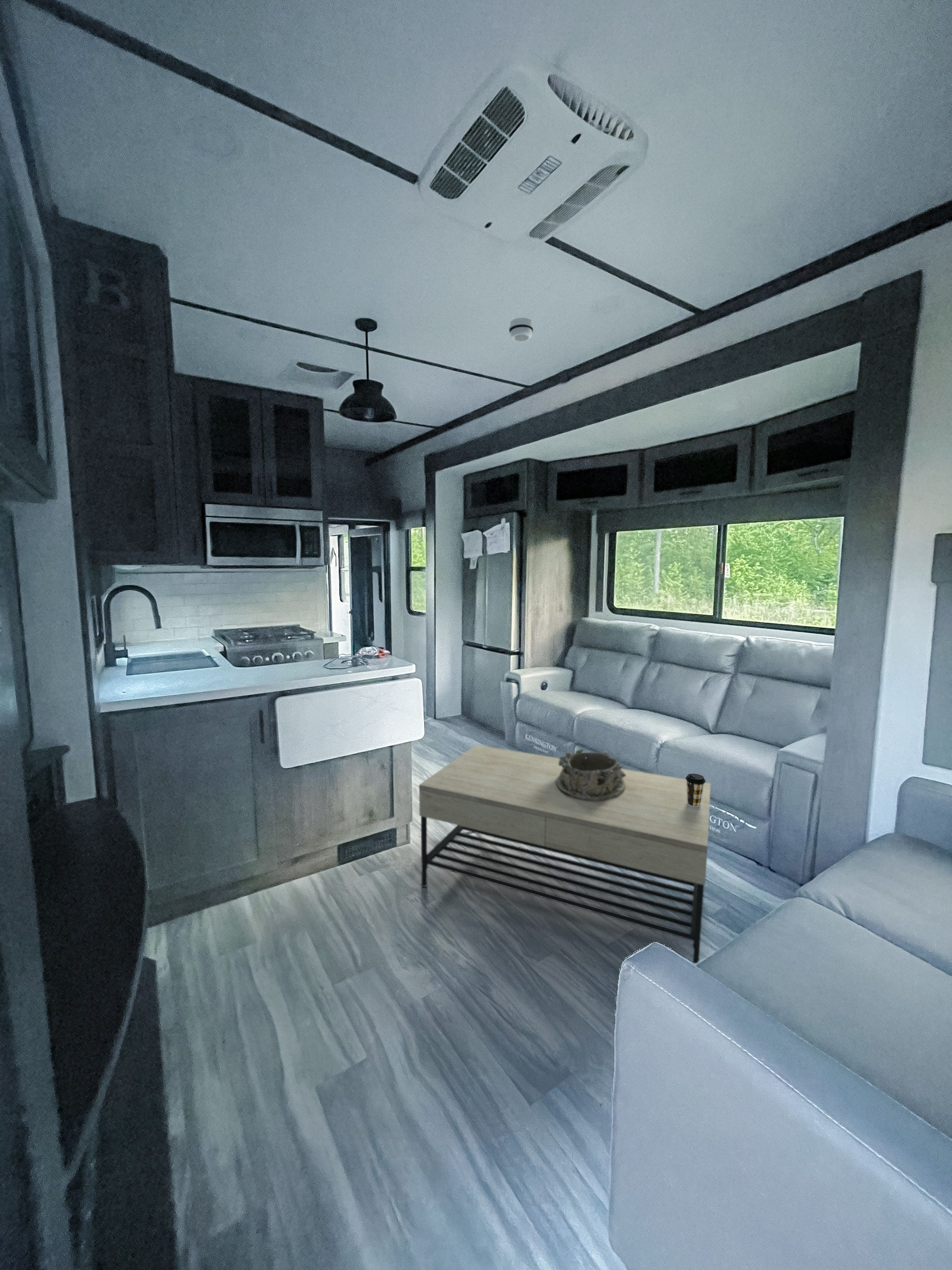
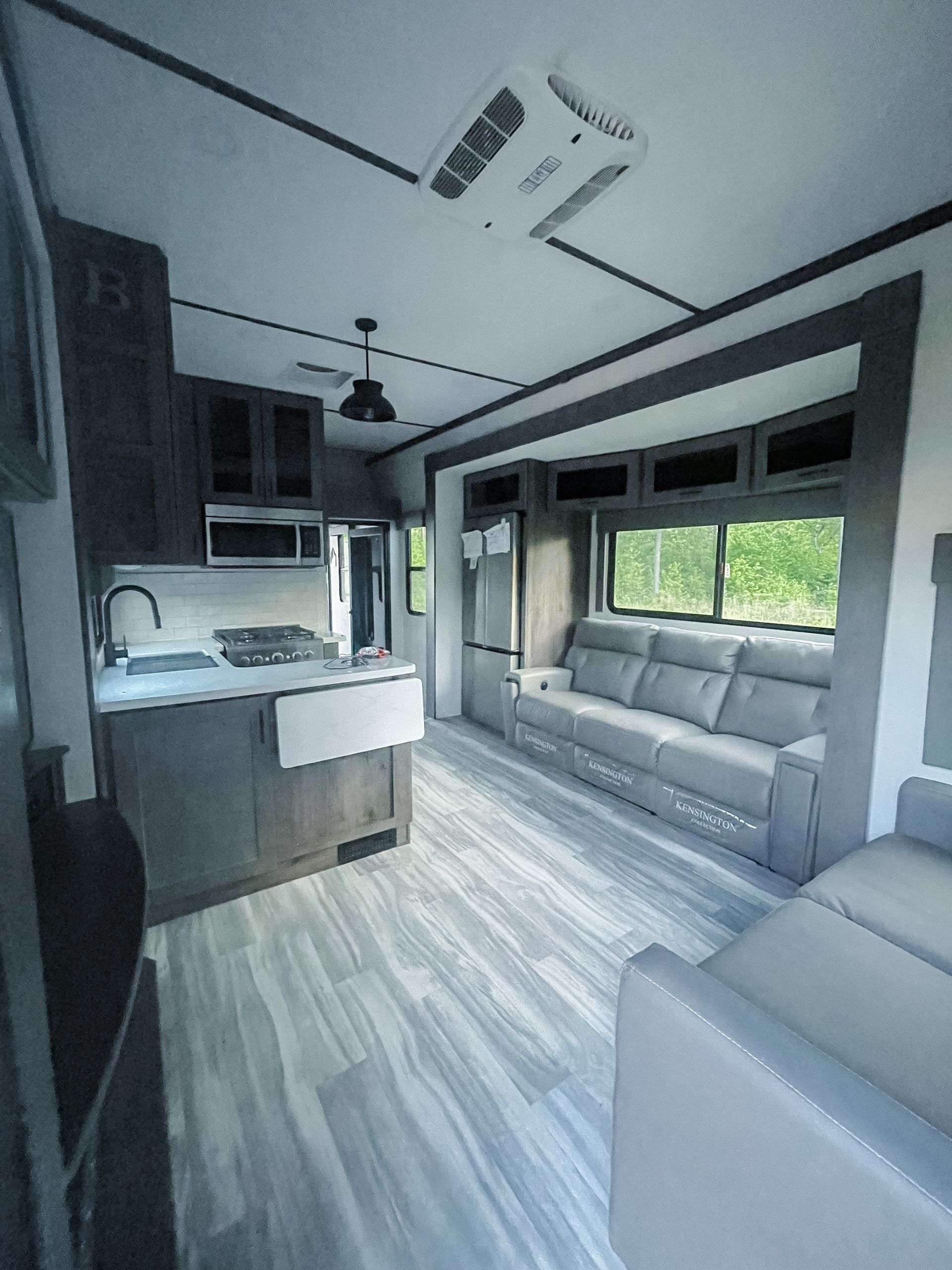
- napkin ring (591, 771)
- coffee cup (695, 790)
- smoke detector (521, 330)
- coffee table (564, 835)
